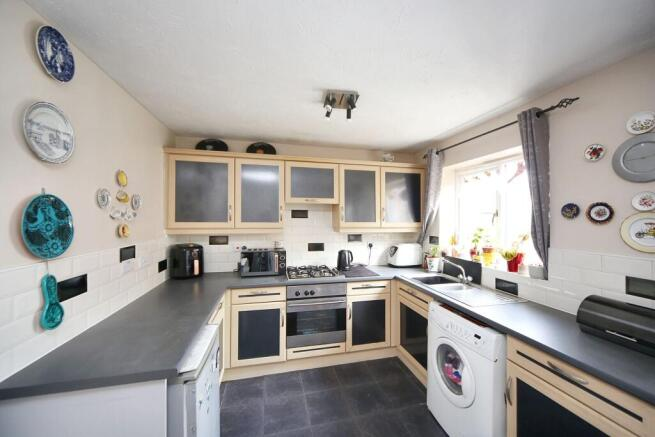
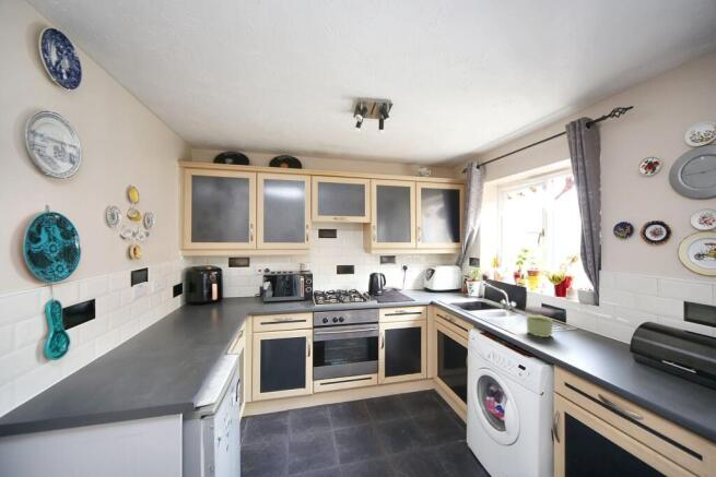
+ jar (539, 321)
